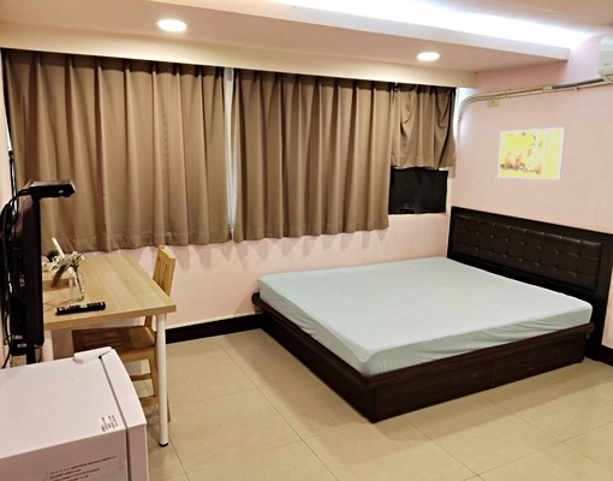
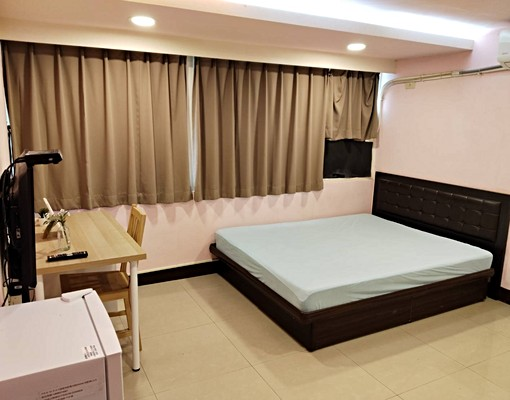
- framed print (529, 154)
